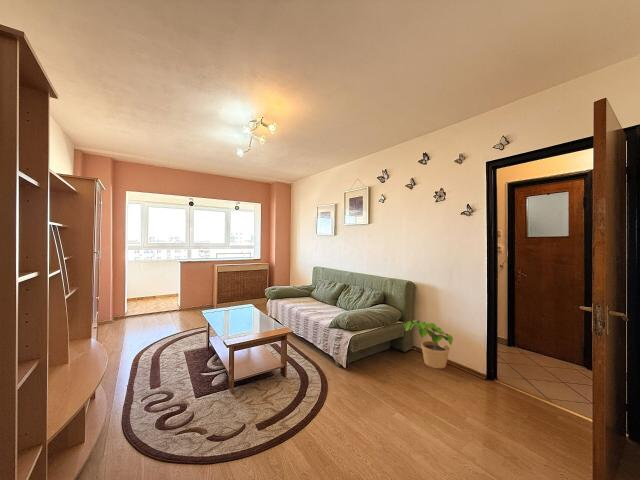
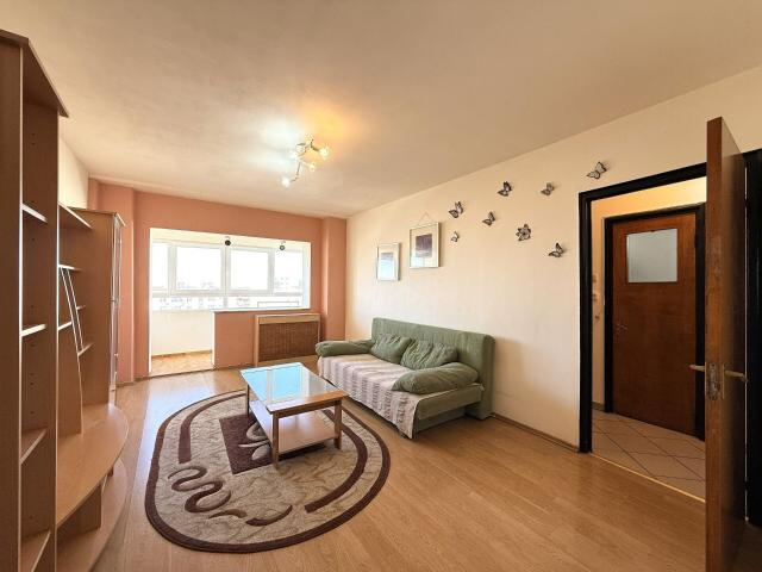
- potted plant (423, 342)
